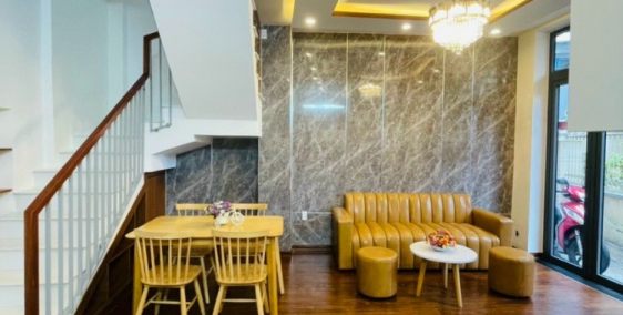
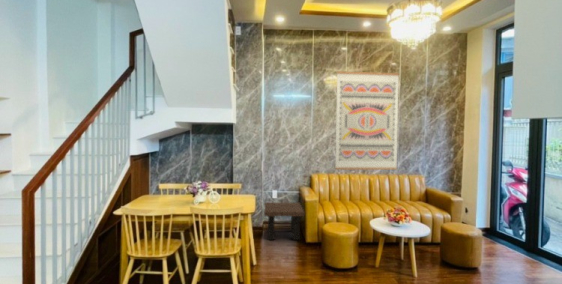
+ wall art (367, 121)
+ side table (283, 215)
